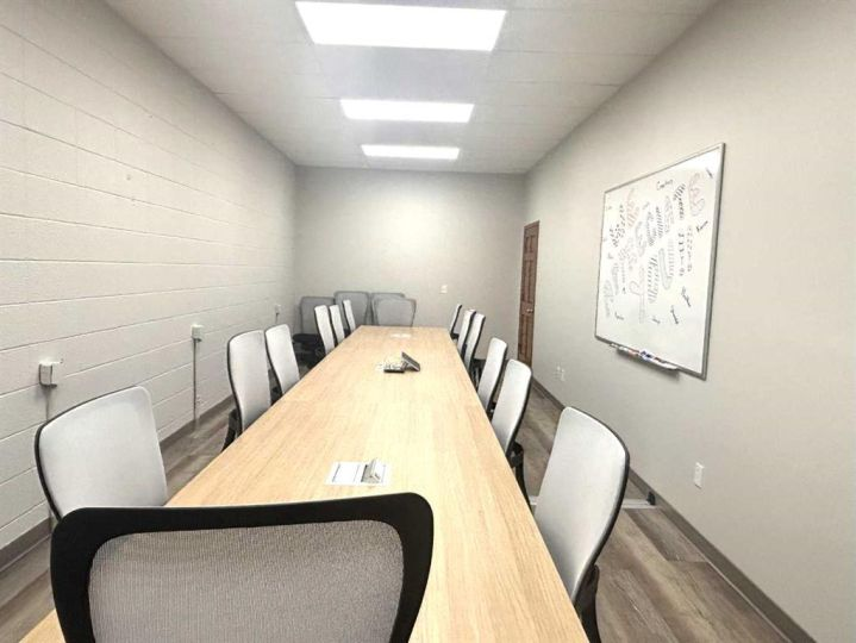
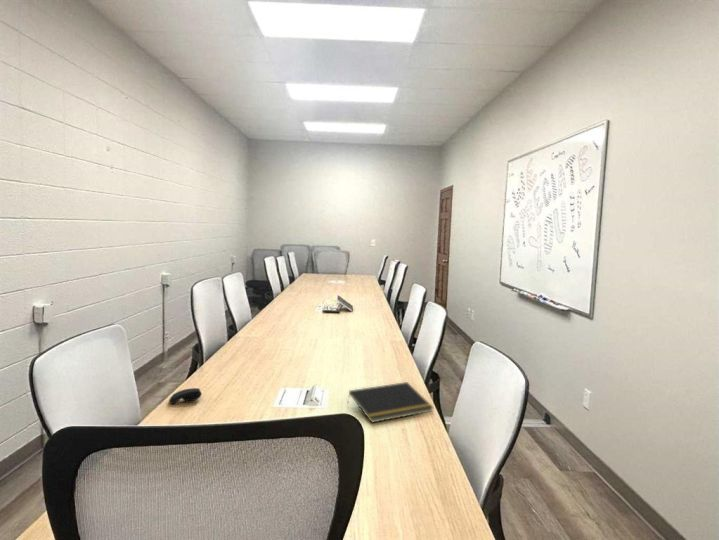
+ computer mouse (185, 395)
+ notepad (390, 400)
